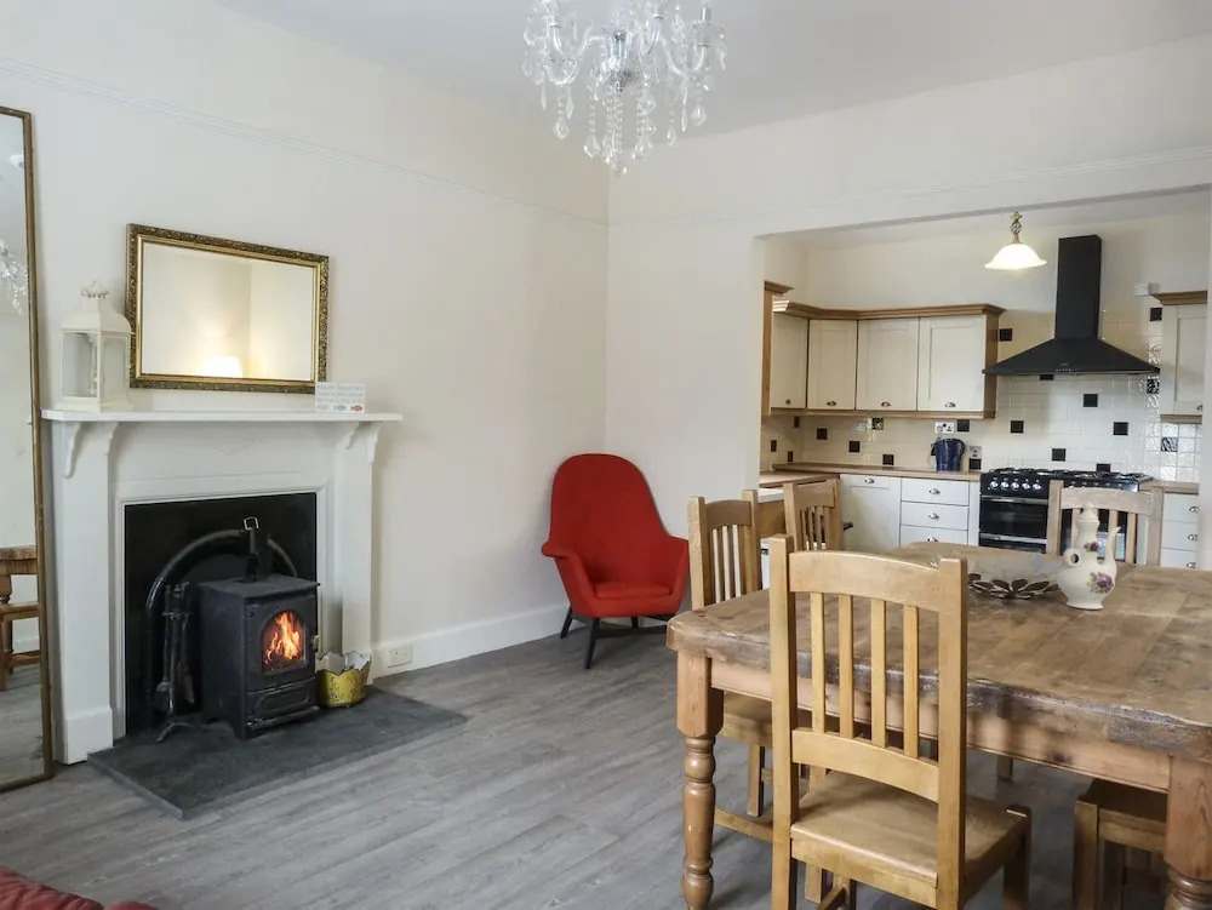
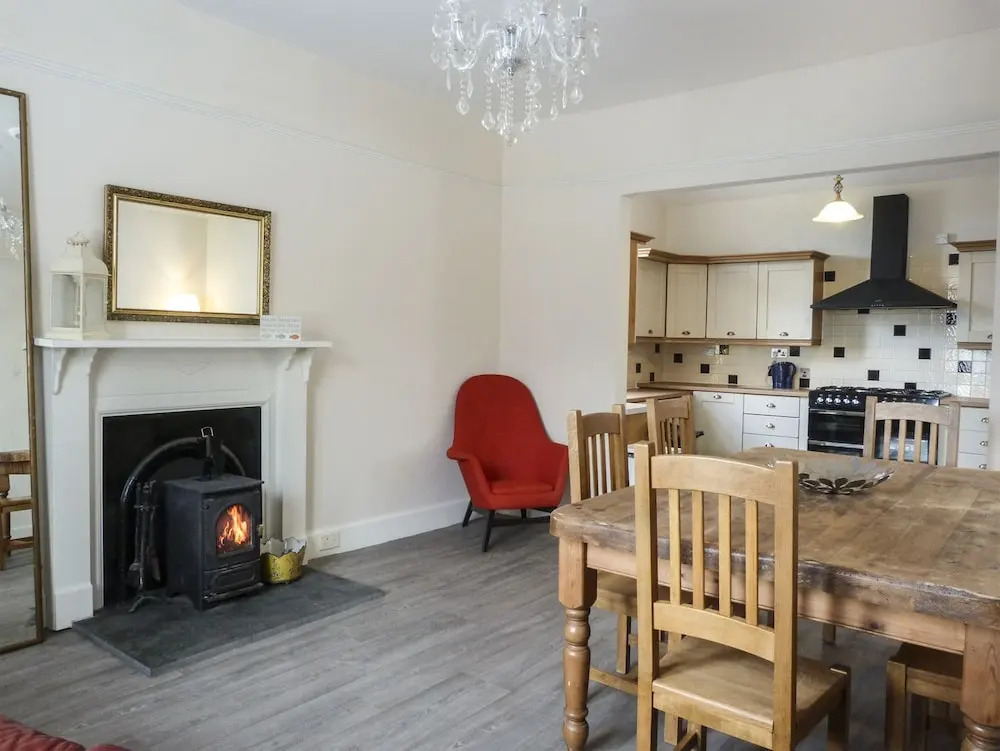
- chinaware (1092, 554)
